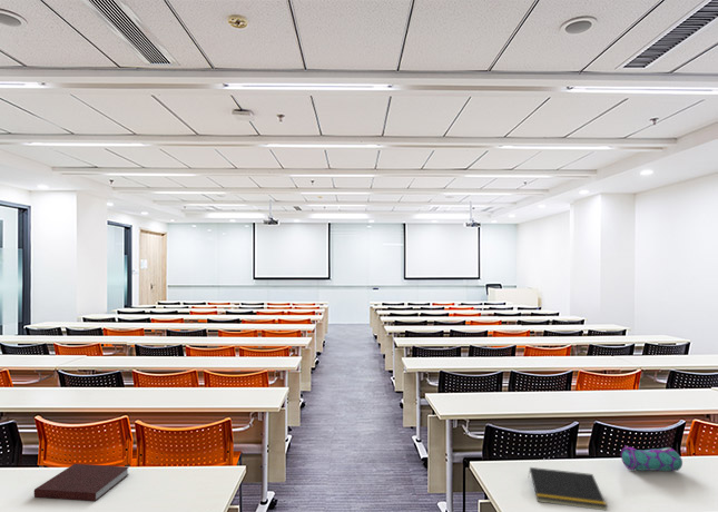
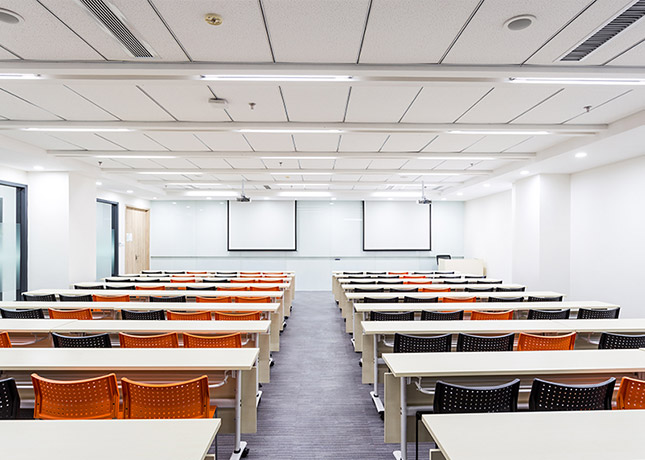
- notepad (565, 486)
- pencil case (650, 457)
- notebook (83, 481)
